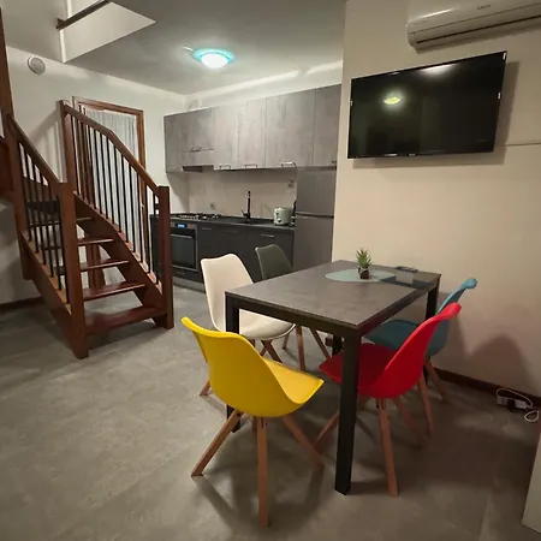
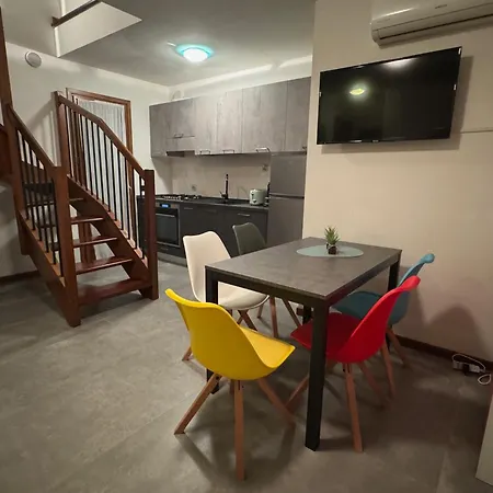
- architectural model (406, 273)
